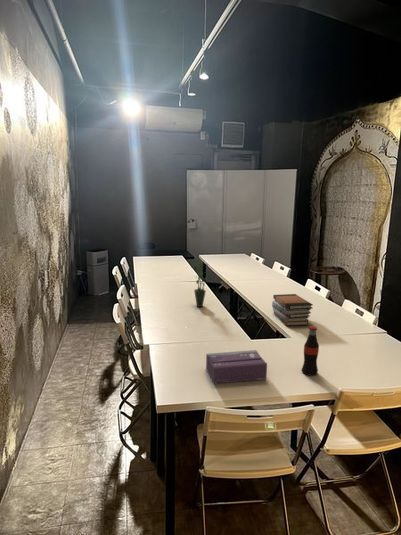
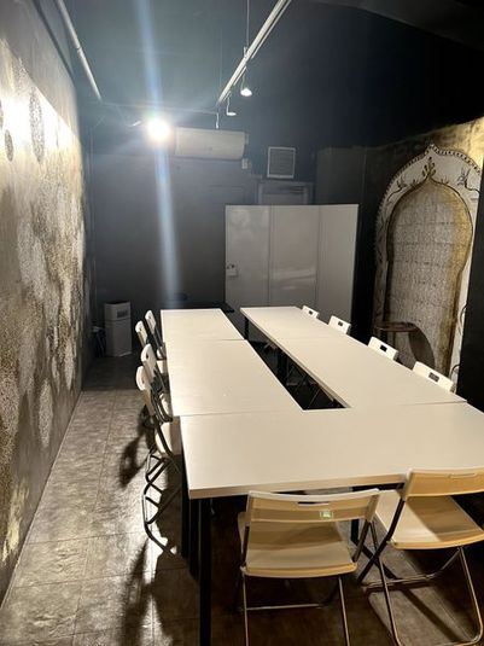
- tissue box (235, 366)
- book stack (291, 309)
- bottle (311, 349)
- potted plant (200, 282)
